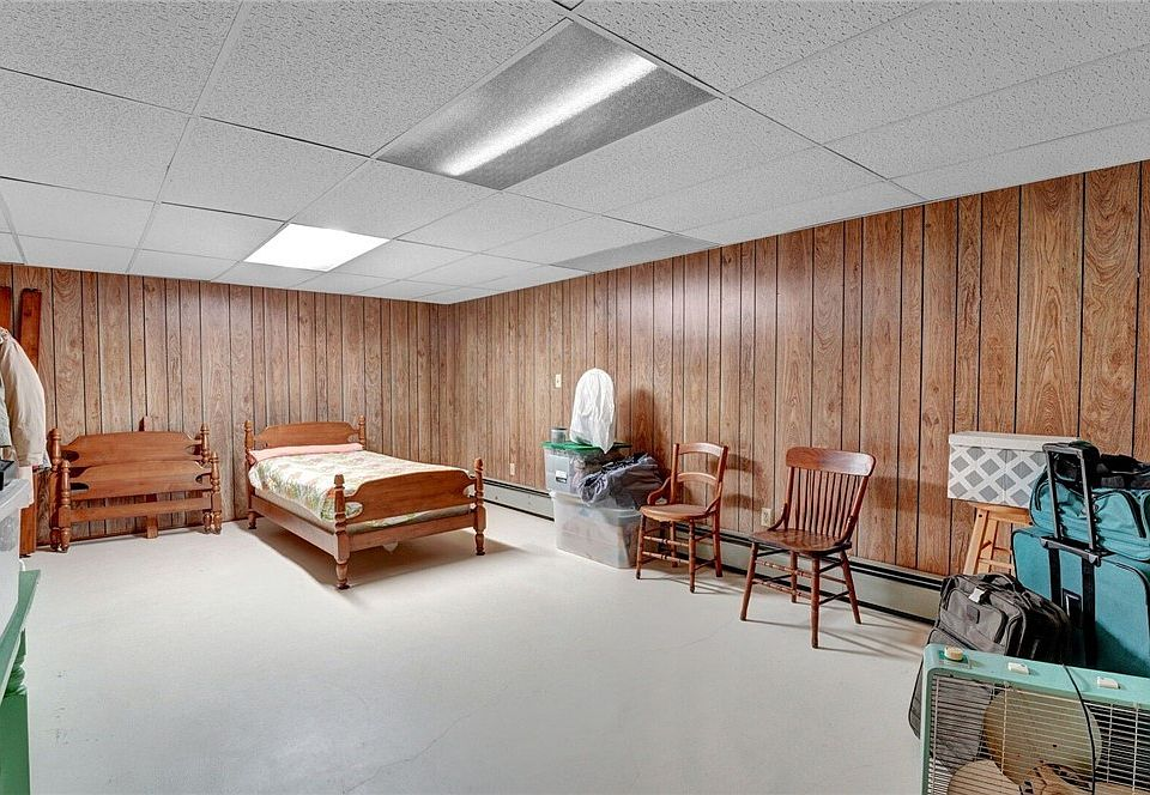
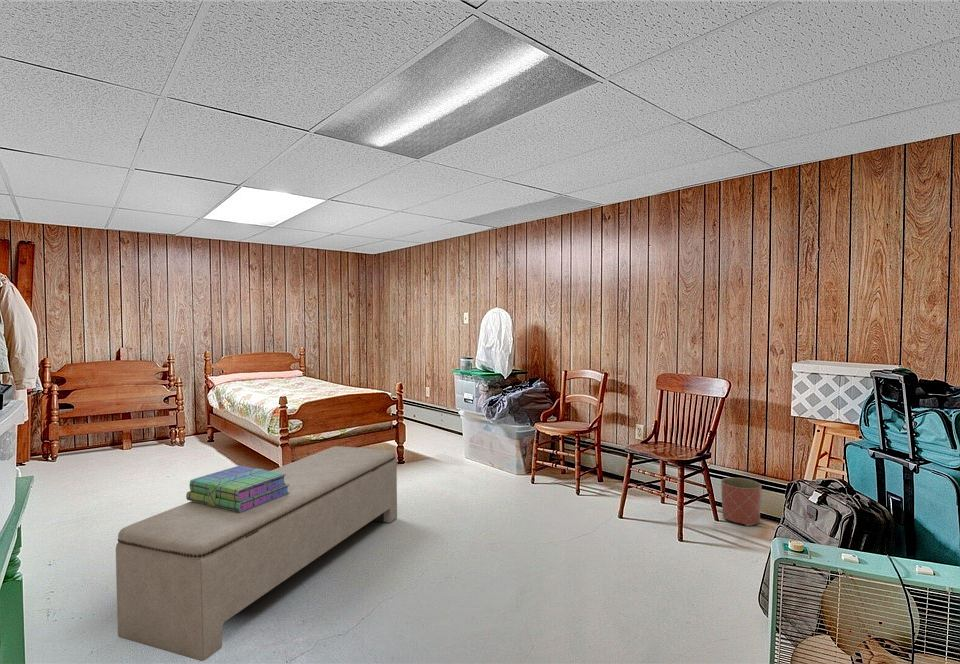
+ planter (740, 501)
+ stack of books (238, 486)
+ bench (288, 521)
